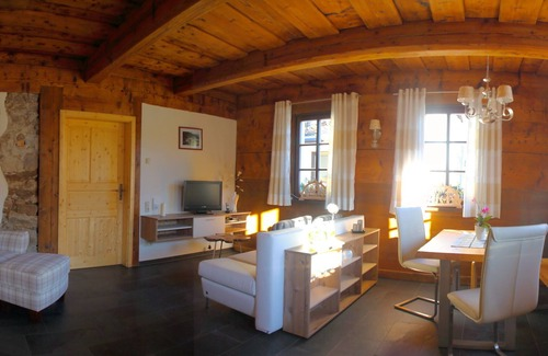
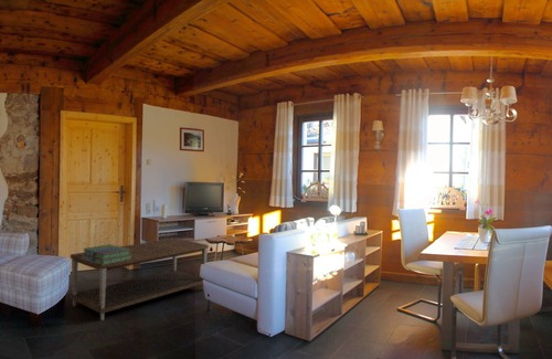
+ coffee table (146, 276)
+ stack of books (106, 253)
